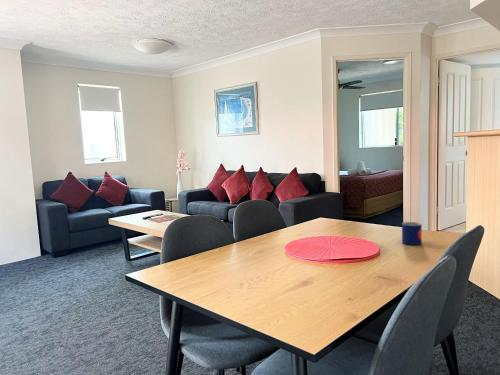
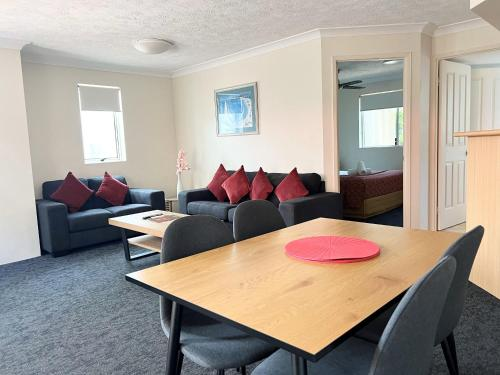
- mug (412, 232)
